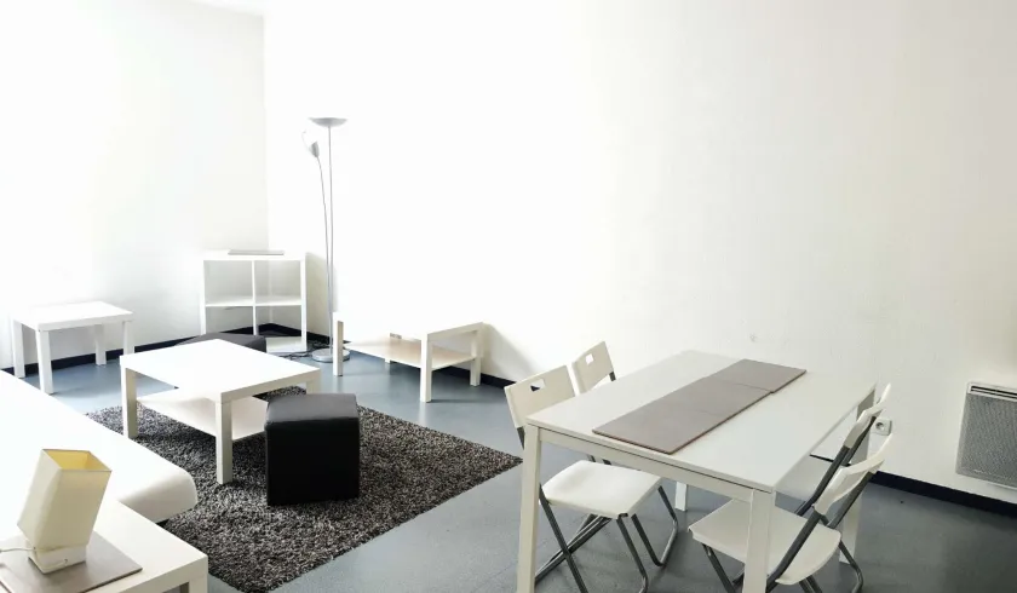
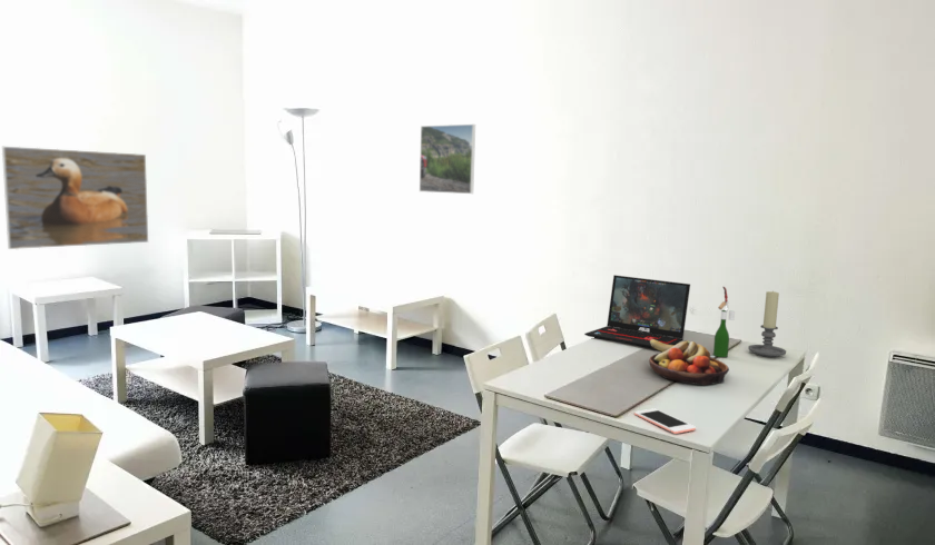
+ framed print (81, 198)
+ laptop (637, 310)
+ wine bottle (721, 321)
+ cell phone (663, 420)
+ candle holder (770, 321)
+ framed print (446, 159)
+ fruit bowl (687, 359)
